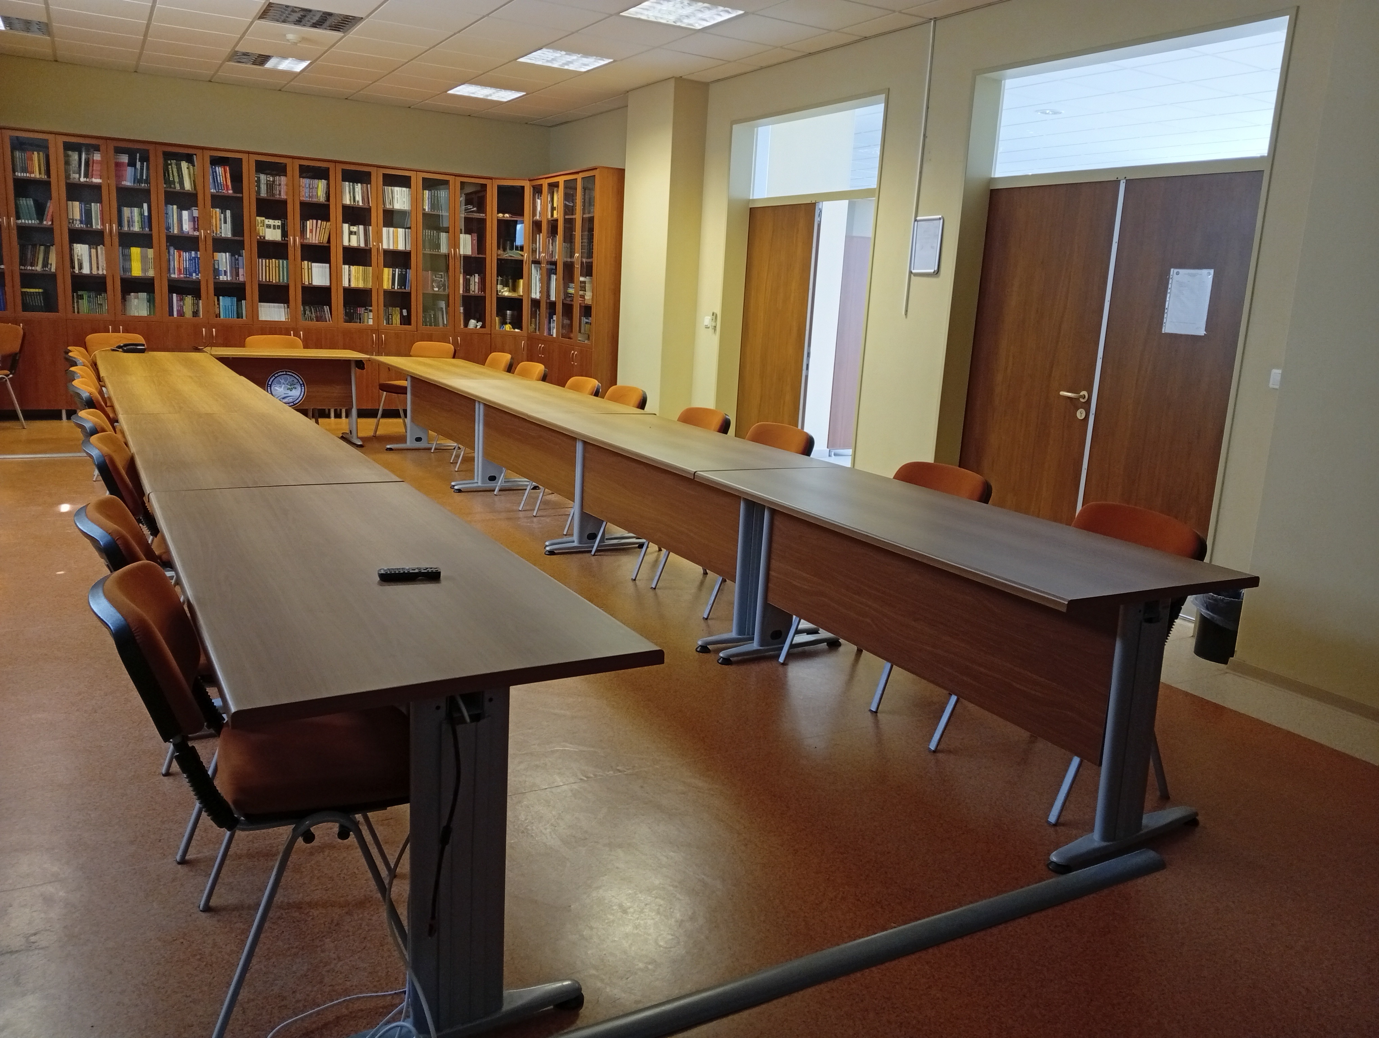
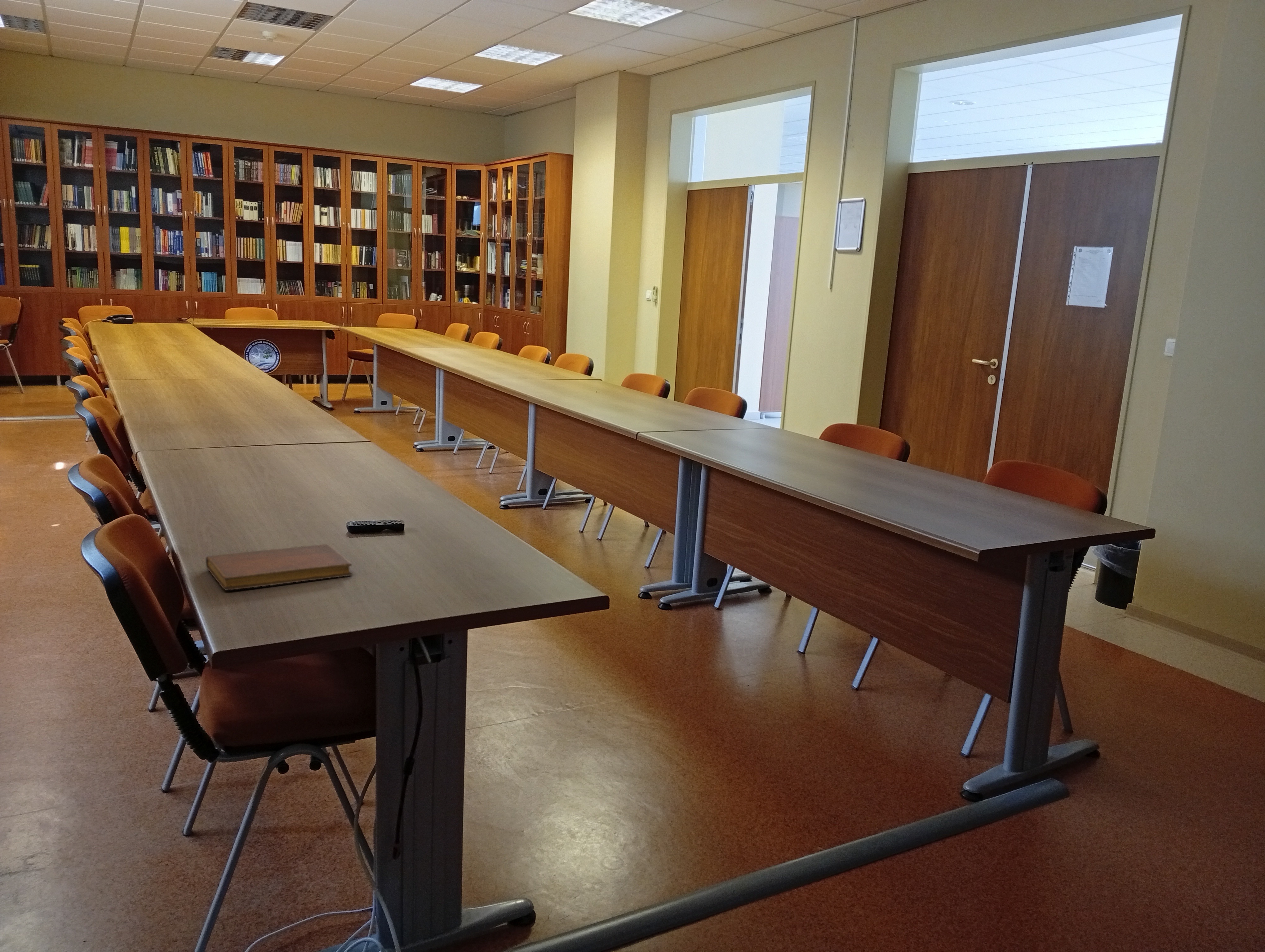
+ notebook (279, 565)
